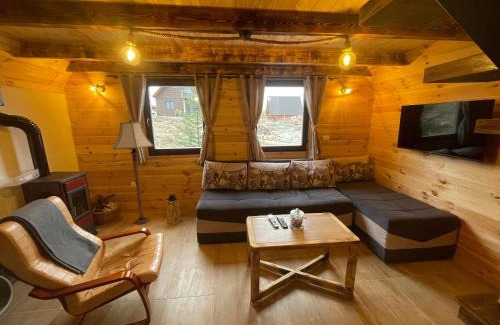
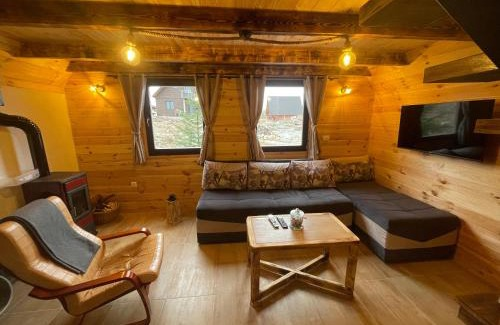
- floor lamp (136, 171)
